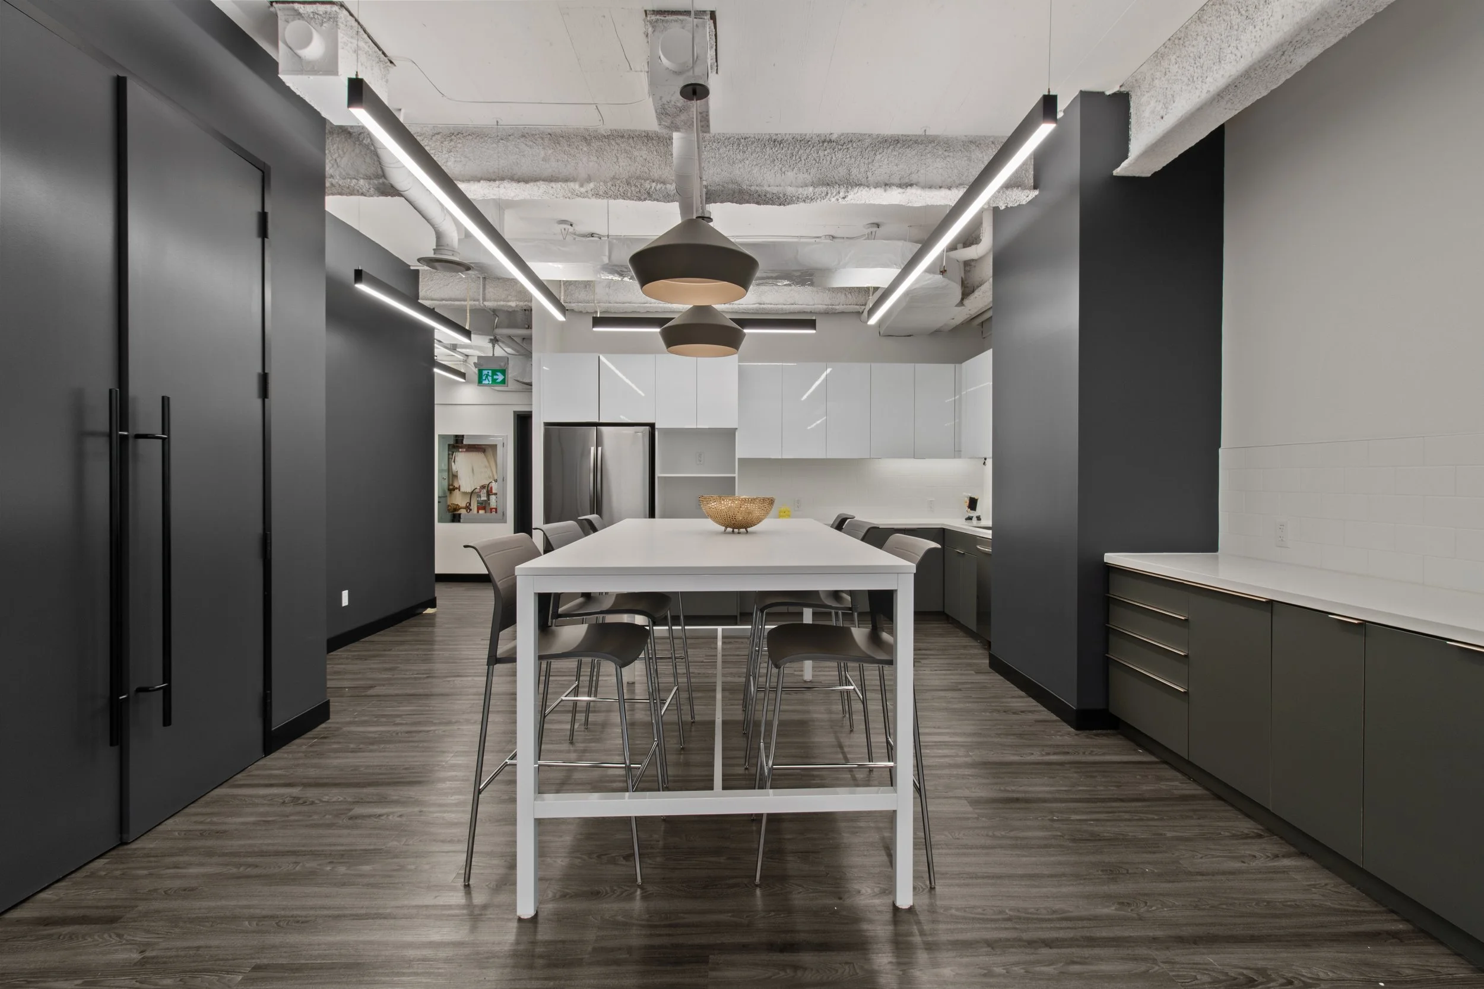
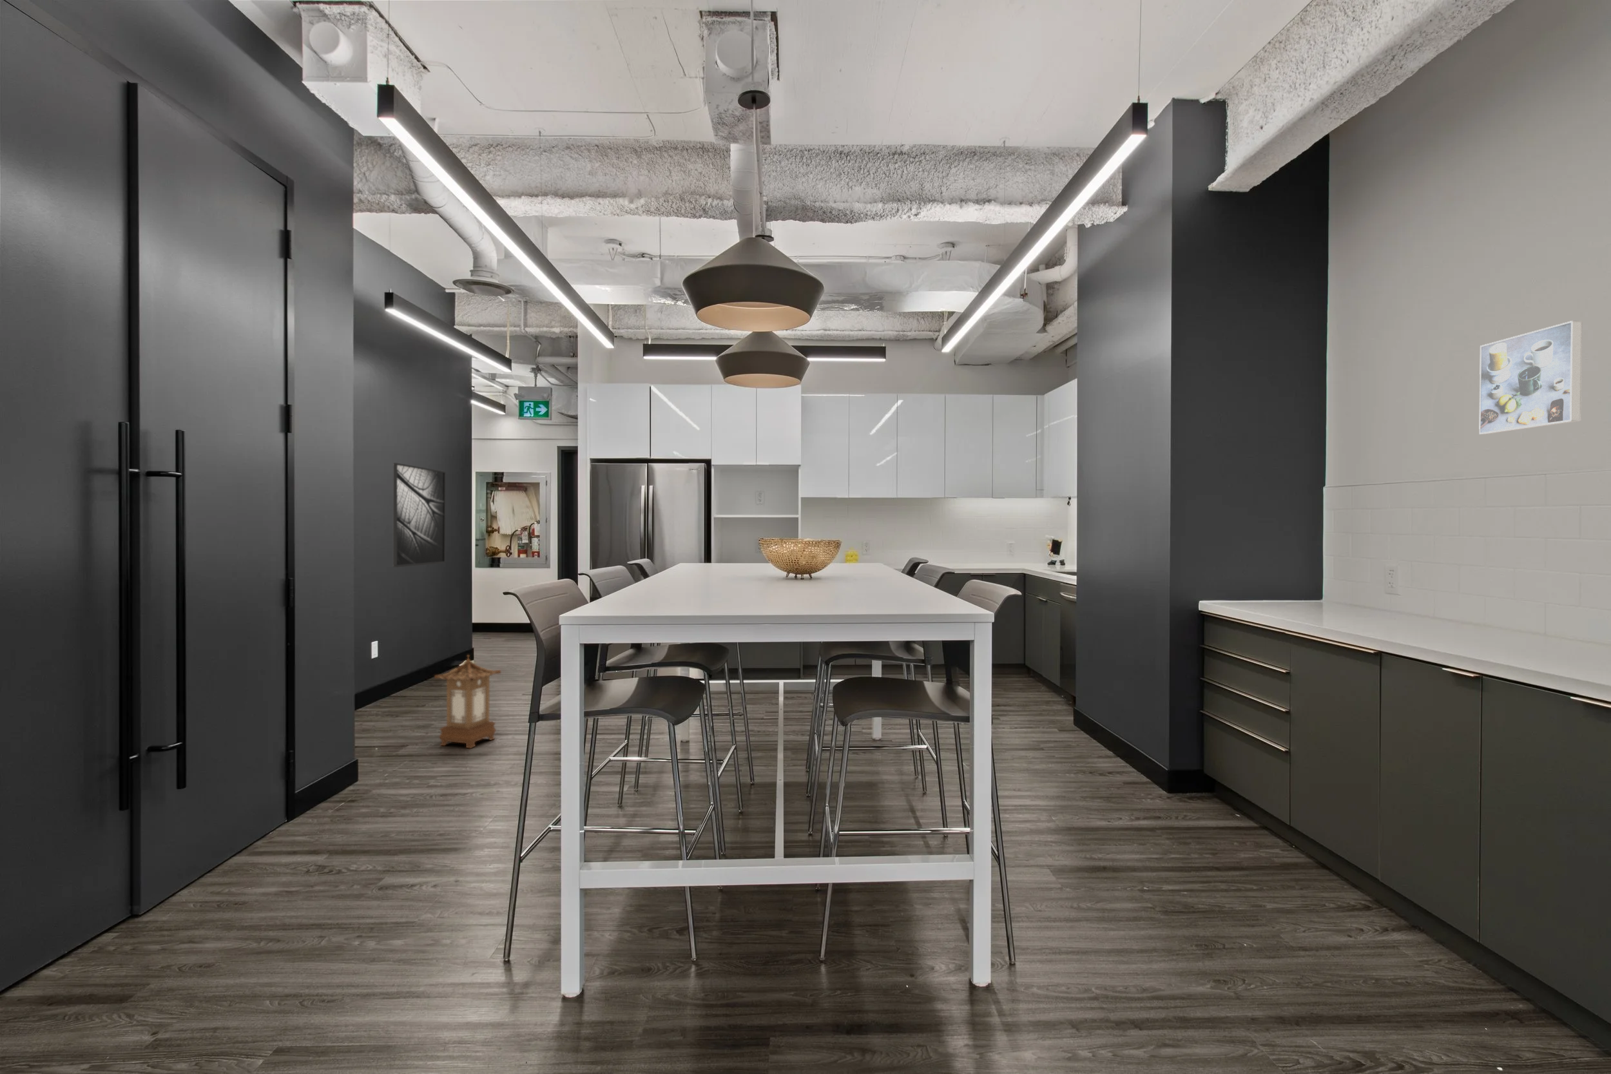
+ lantern (467, 699)
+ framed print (421, 517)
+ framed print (1527, 381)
